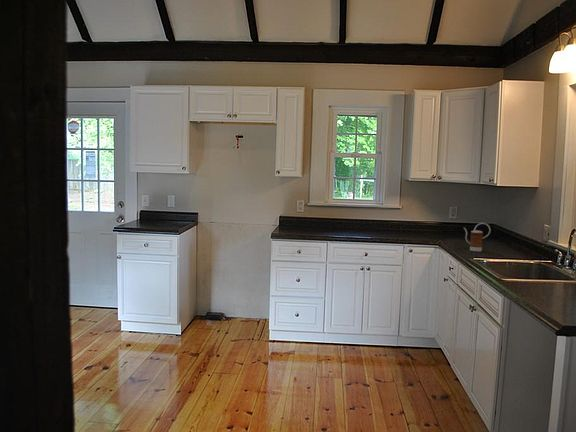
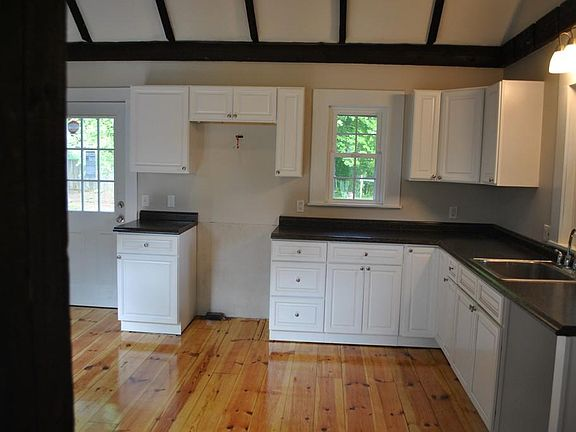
- kettle (476, 236)
